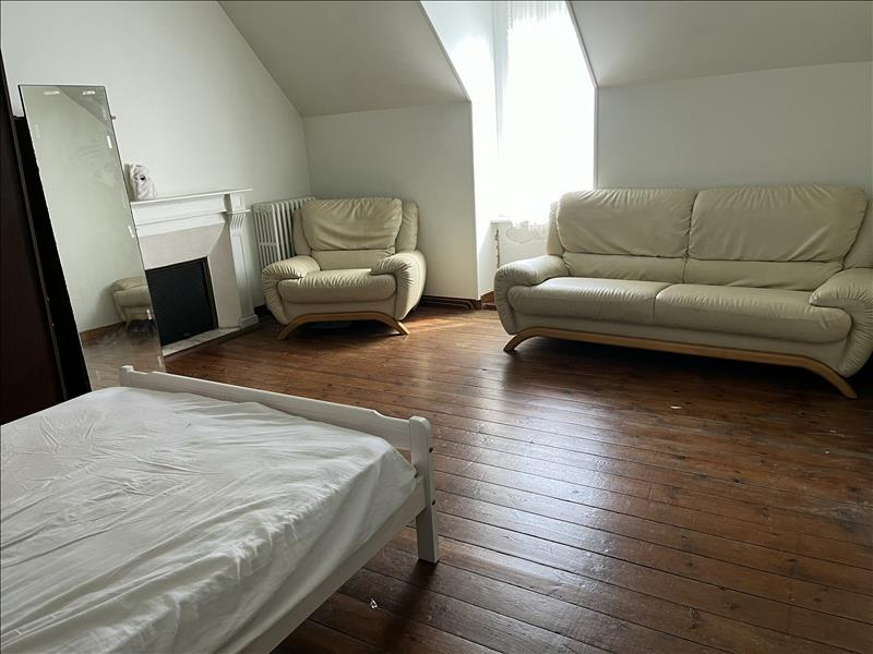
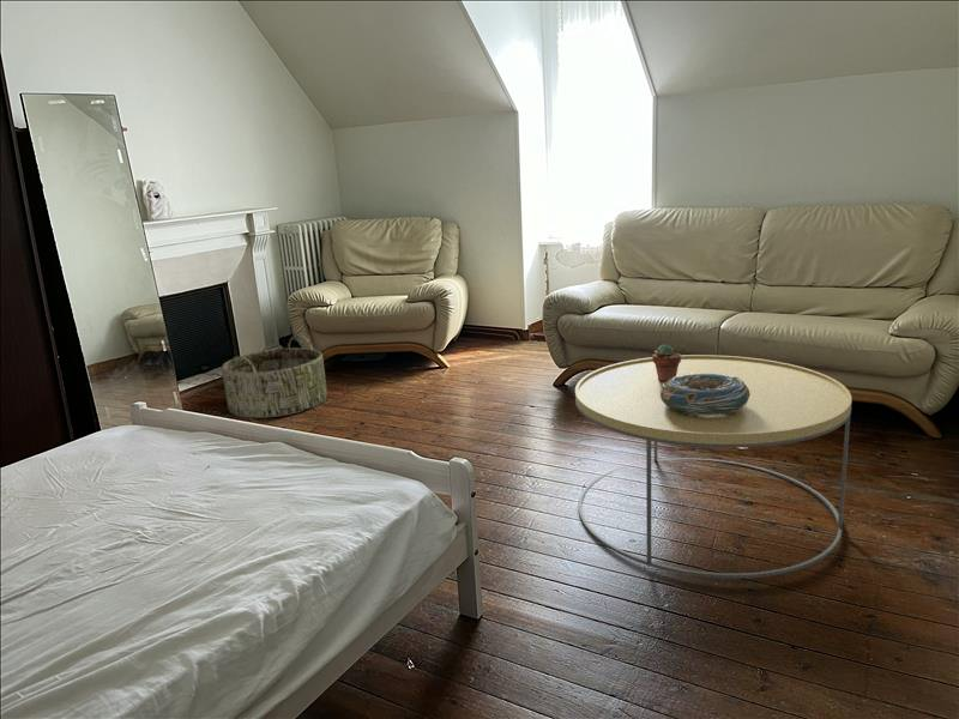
+ potted succulent (667, 358)
+ decorative bowl (704, 389)
+ coffee table (704, 446)
+ basket (275, 374)
